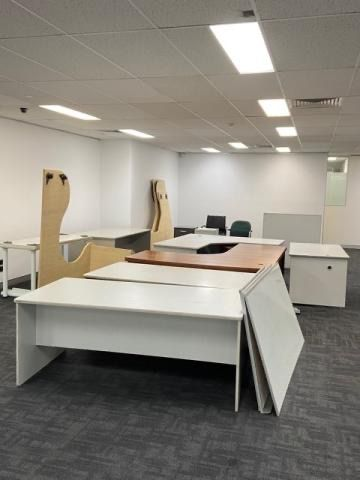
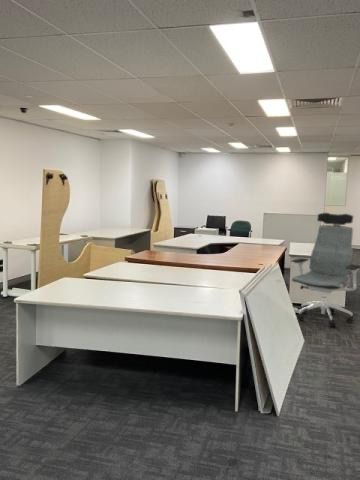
+ office chair (326, 266)
